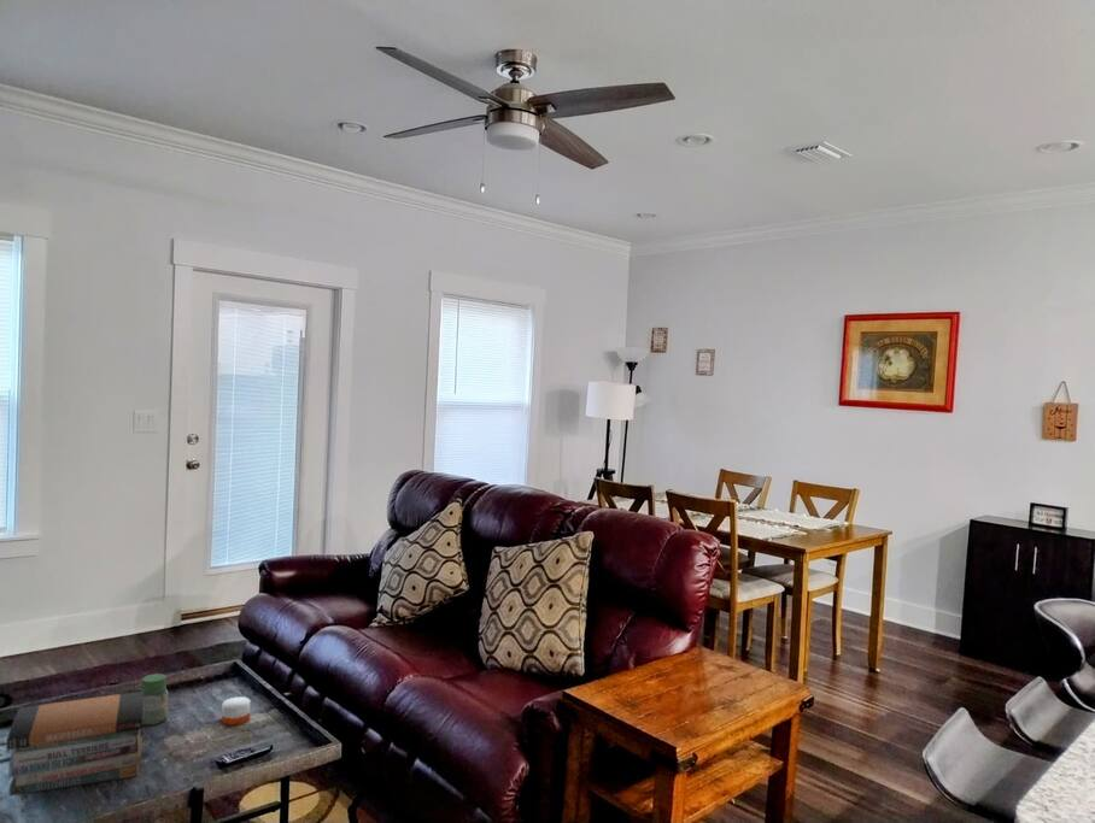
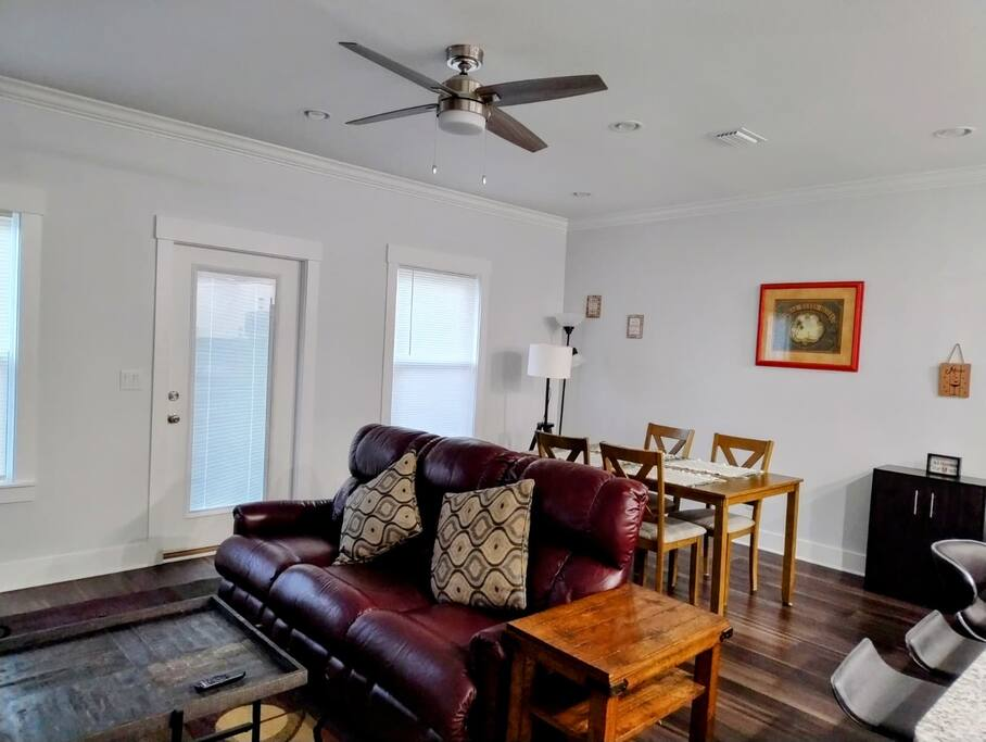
- candle (236, 701)
- book stack (78, 741)
- jar (153, 698)
